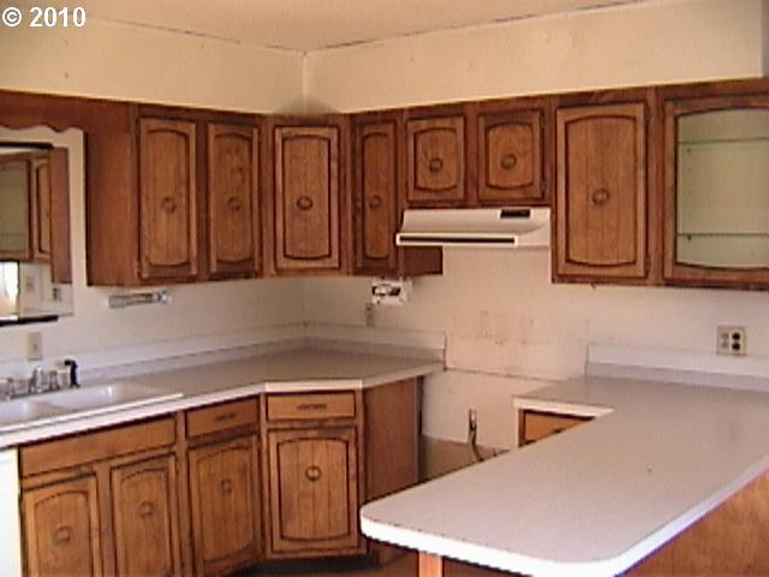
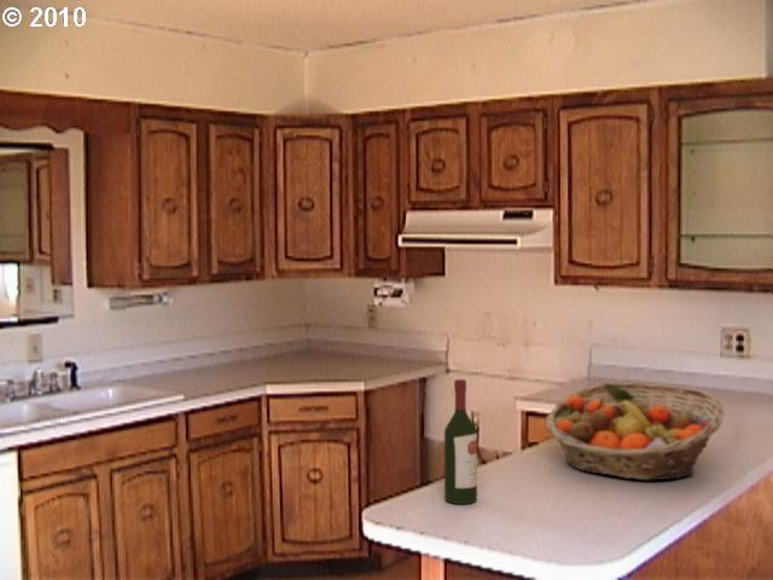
+ wine bottle (460, 440)
+ fruit basket (632, 428)
